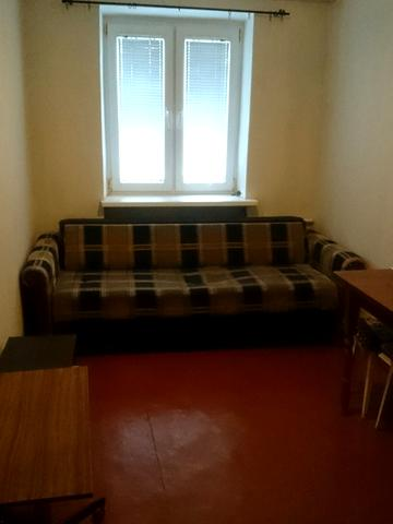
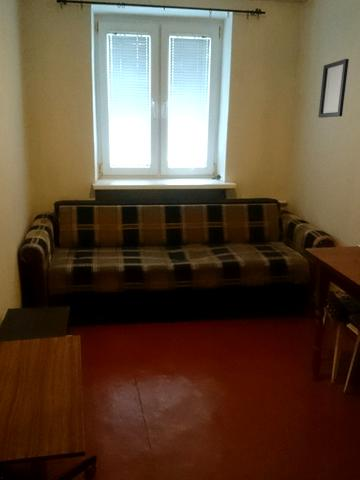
+ picture frame (333, 90)
